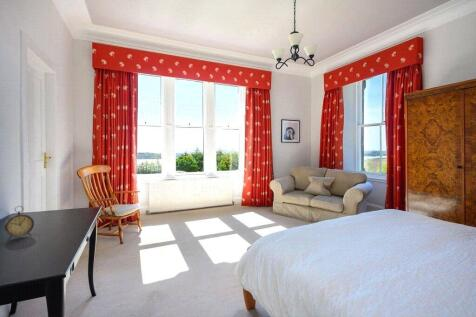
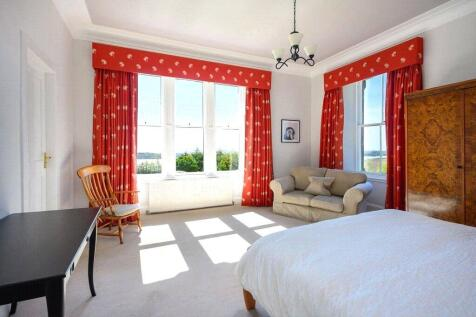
- alarm clock (19, 221)
